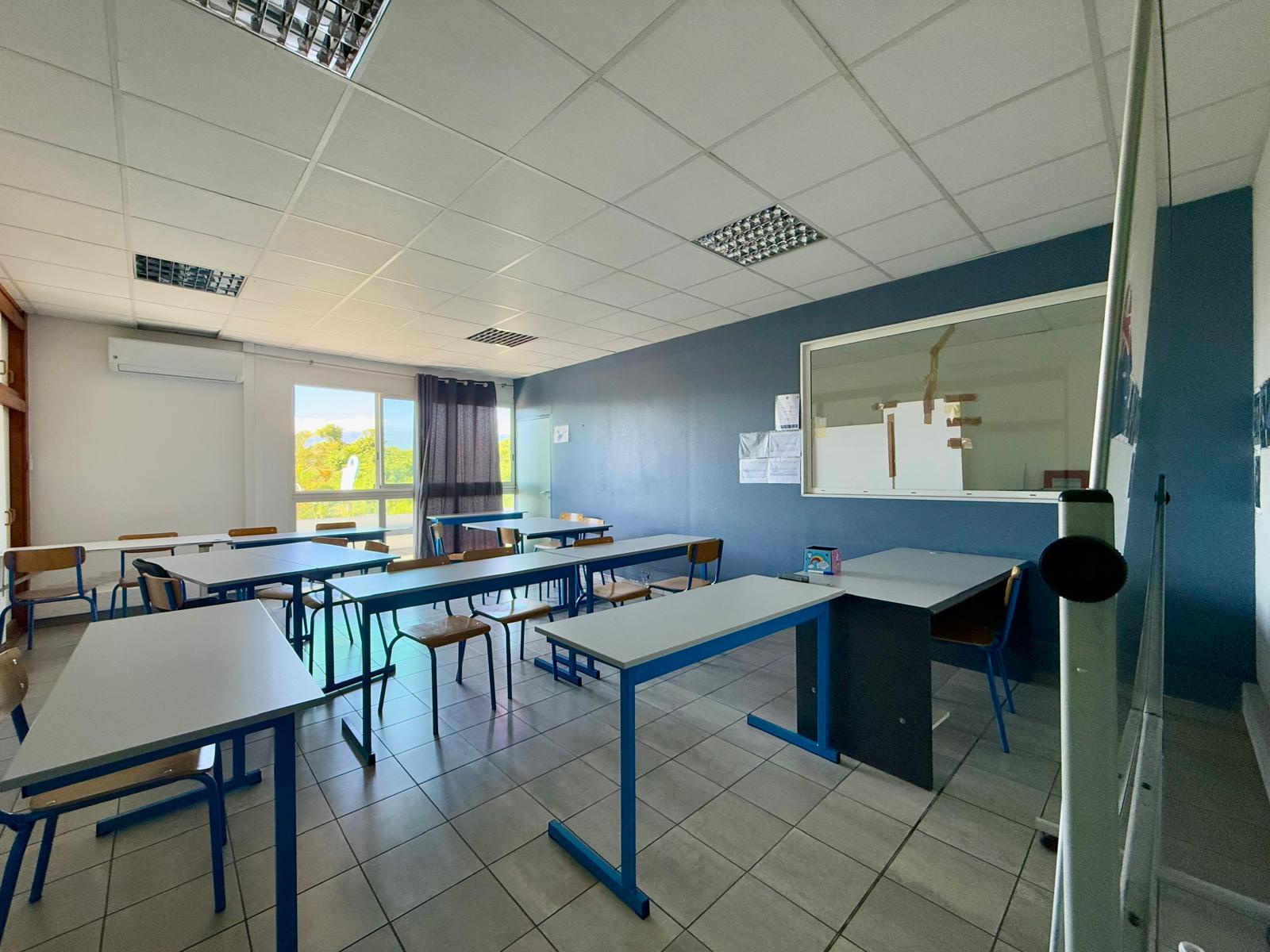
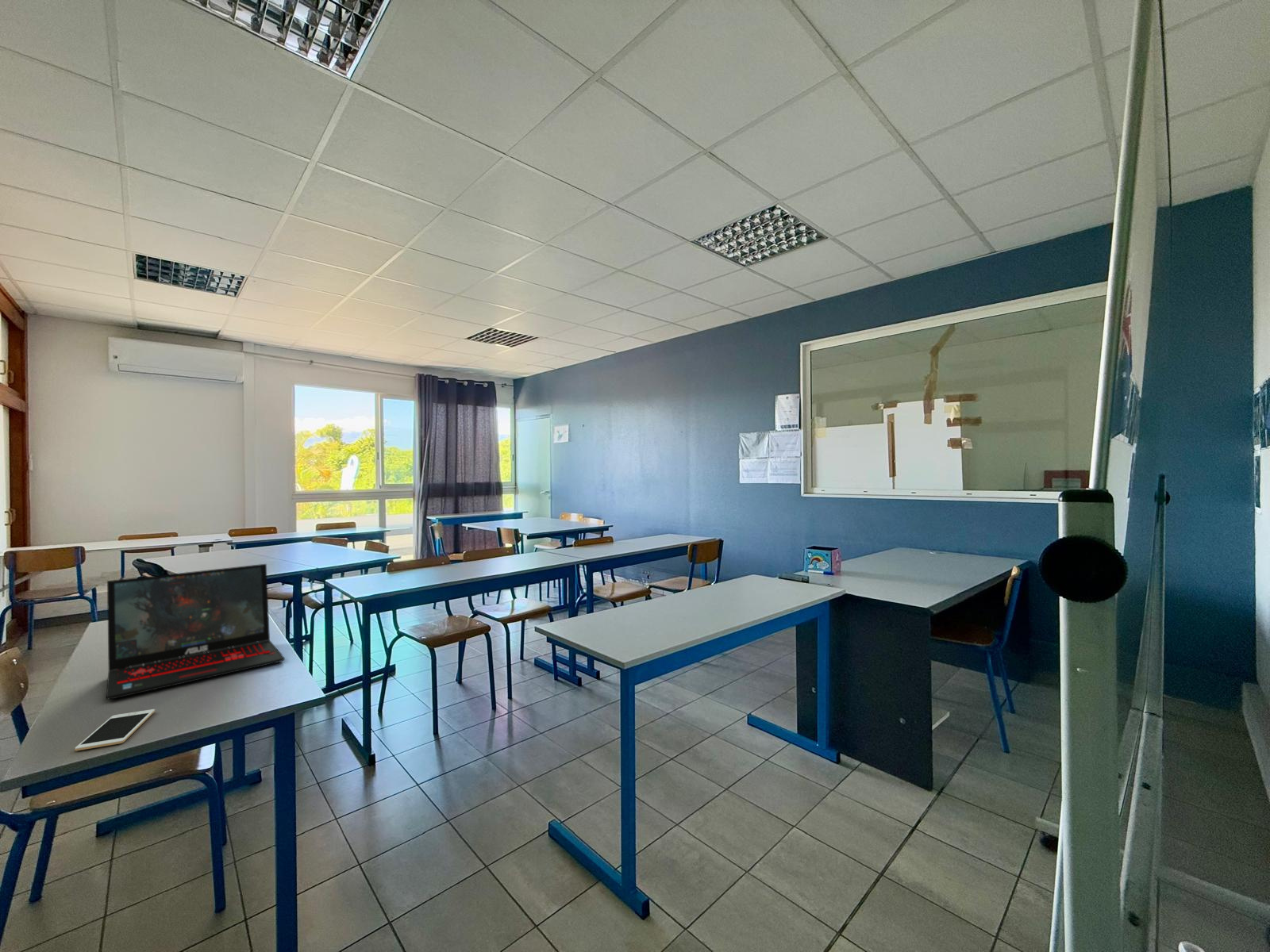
+ laptop (198, 623)
+ cell phone (117, 728)
